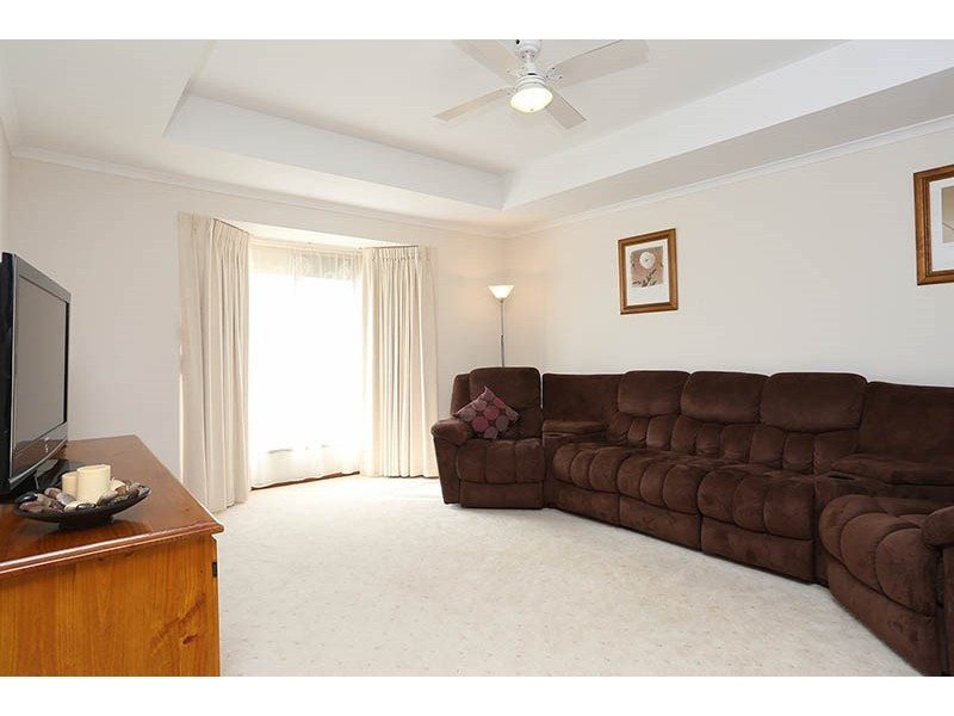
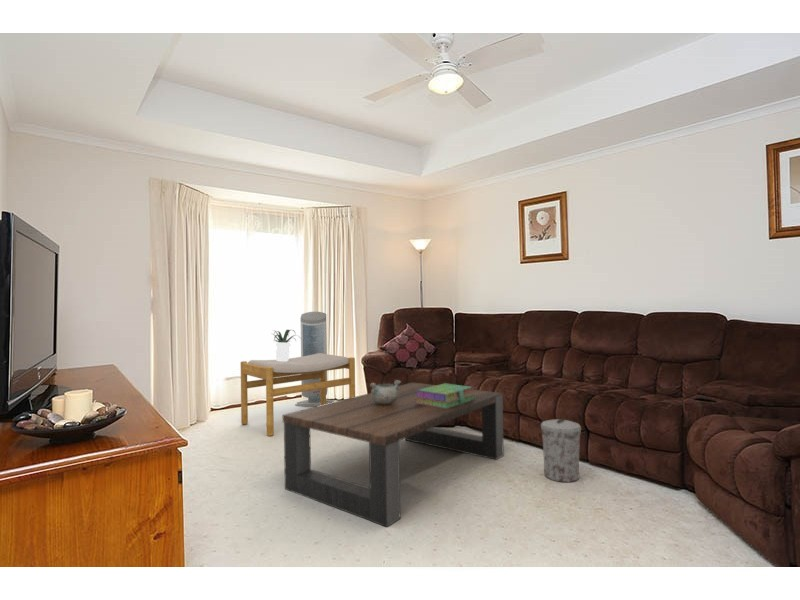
+ coffee table (402, 436)
+ decorative bowl (385, 391)
+ air purifier (312, 354)
+ stack of books (445, 394)
+ potted plant (282, 344)
+ trash can (561, 448)
+ footstool (299, 389)
